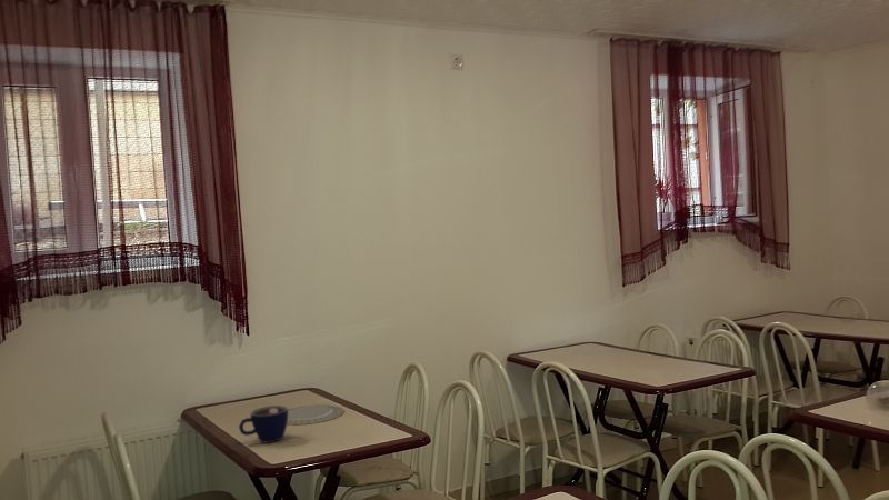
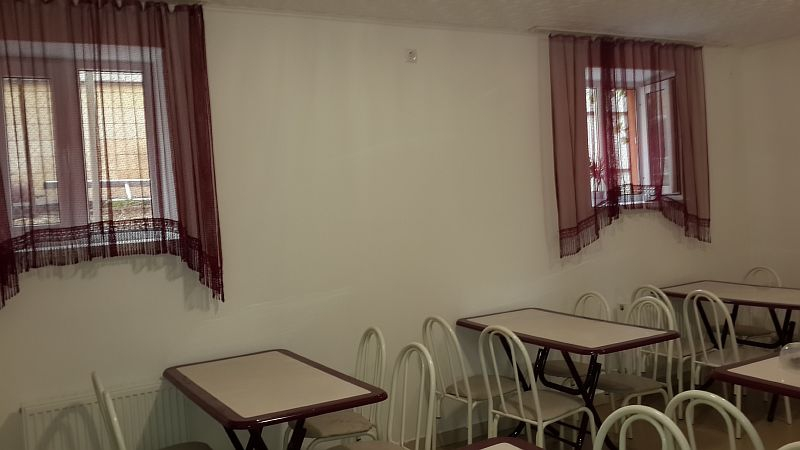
- chinaware (308, 412)
- cup (263, 424)
